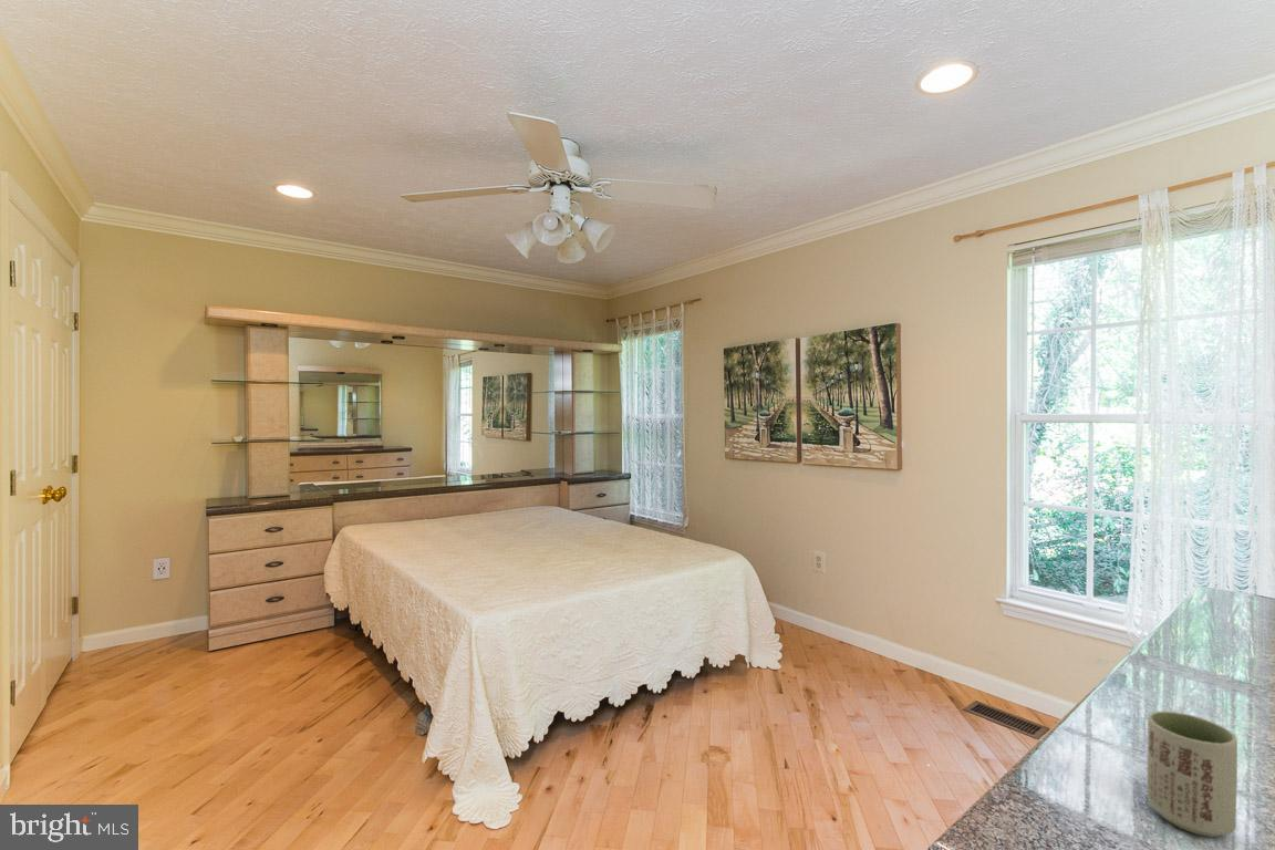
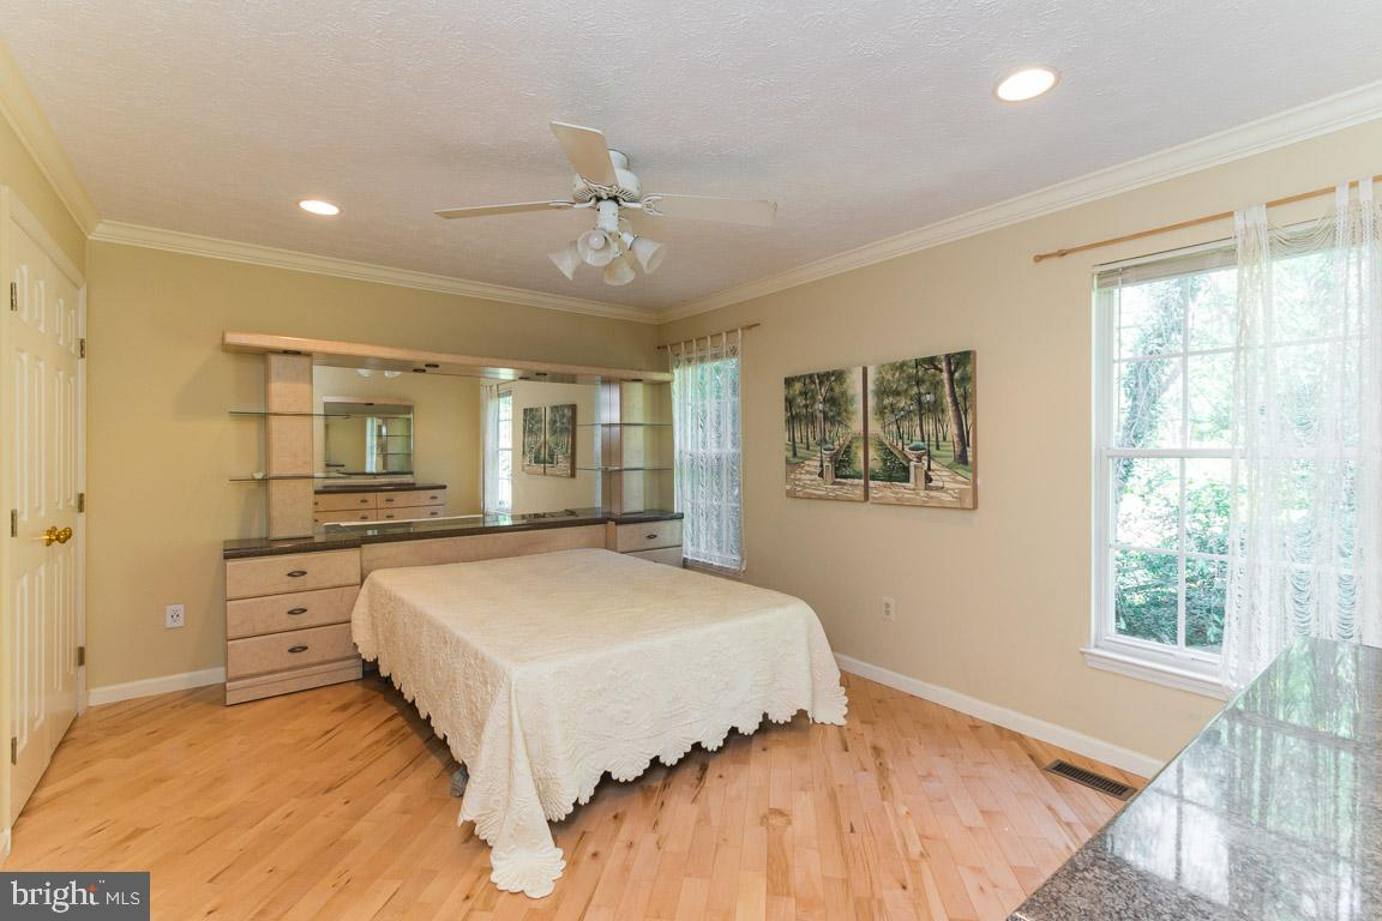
- cup (1190, 773)
